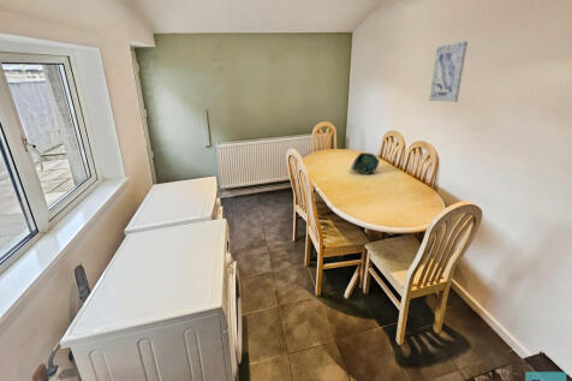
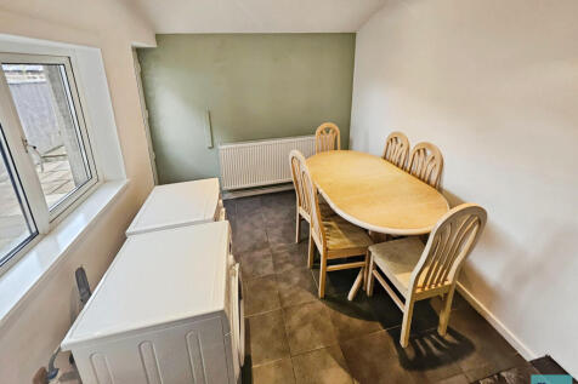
- wall art (446, 73)
- decorative bowl (365, 163)
